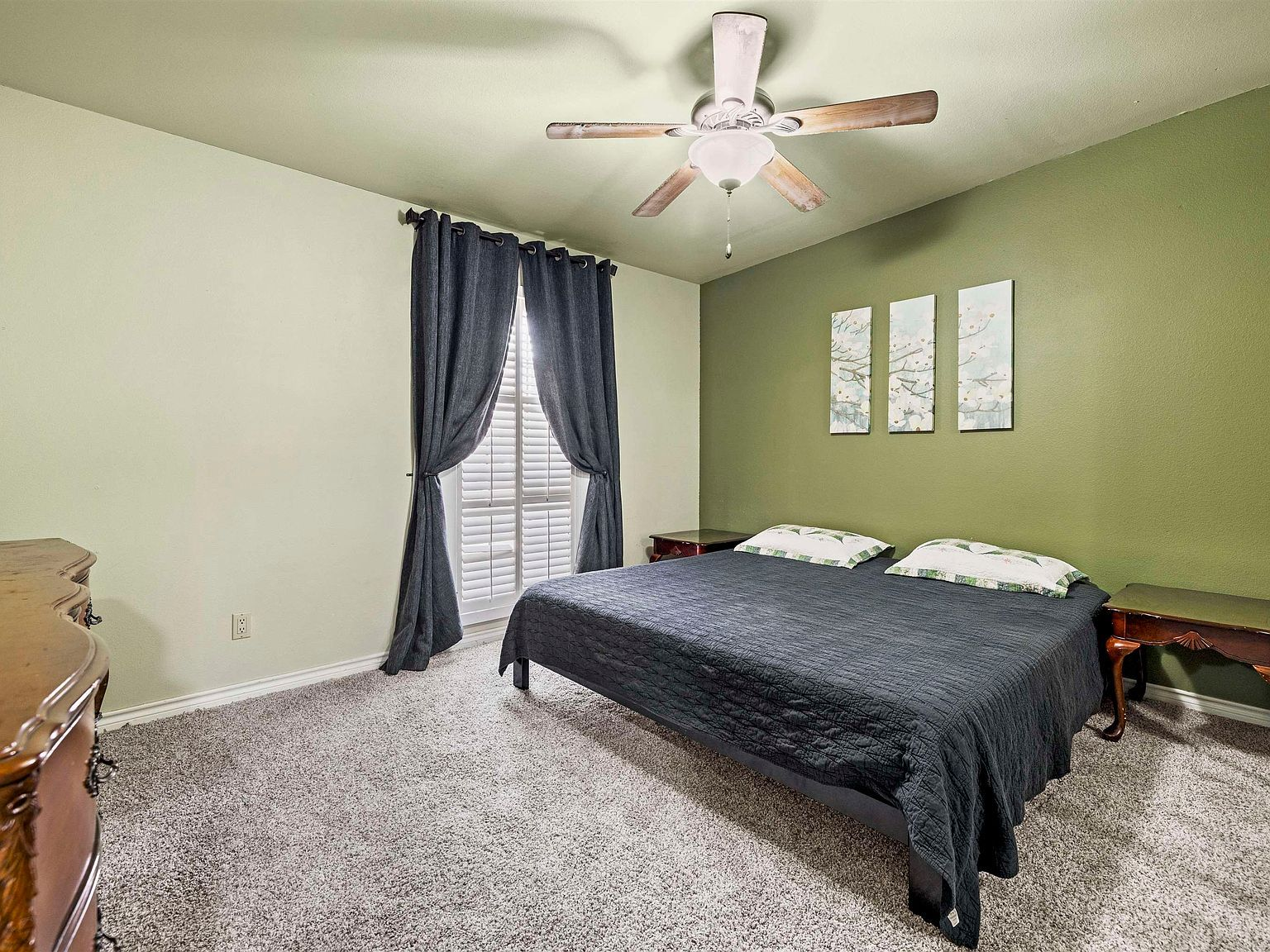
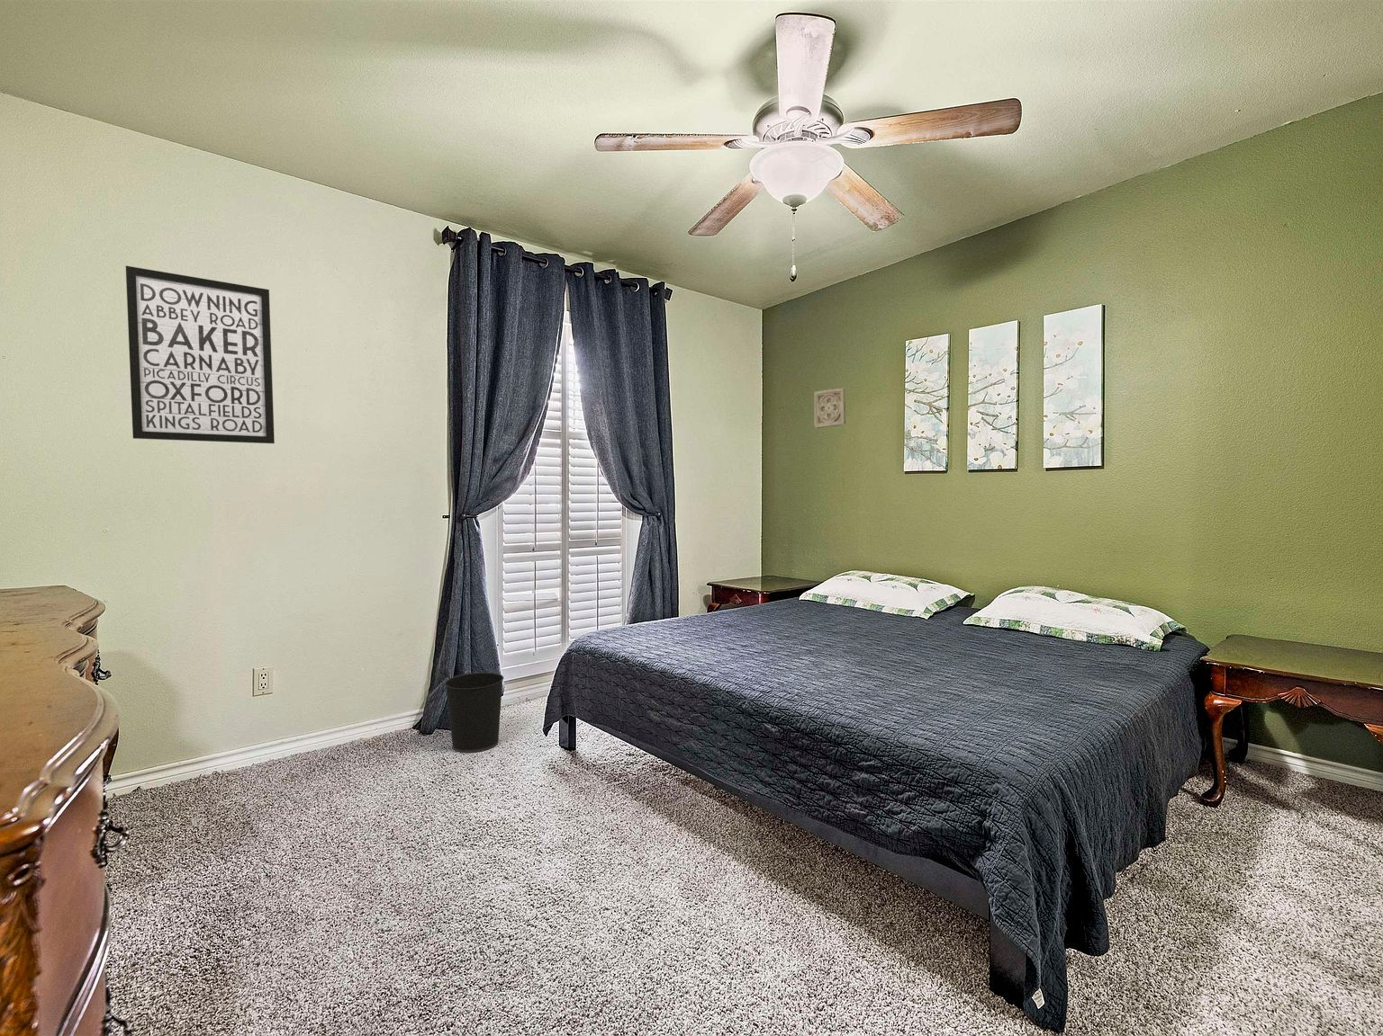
+ wall ornament (830, 408)
+ wall art (205, 360)
+ wastebasket (475, 712)
